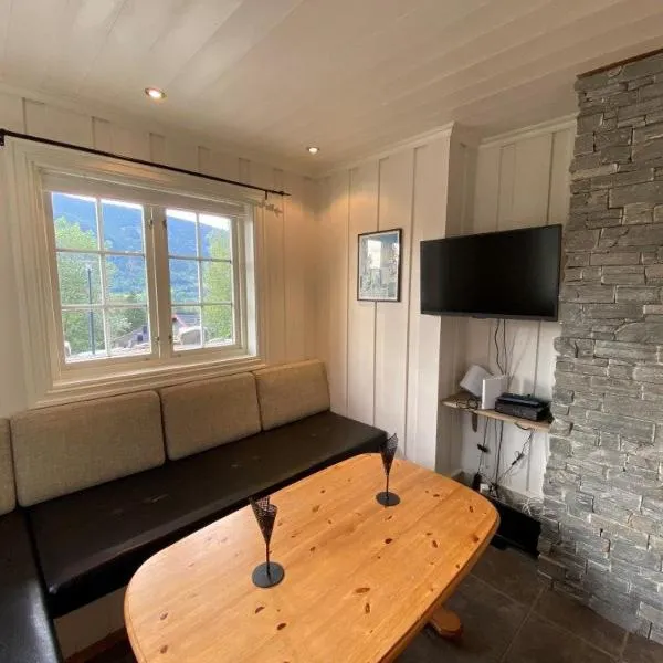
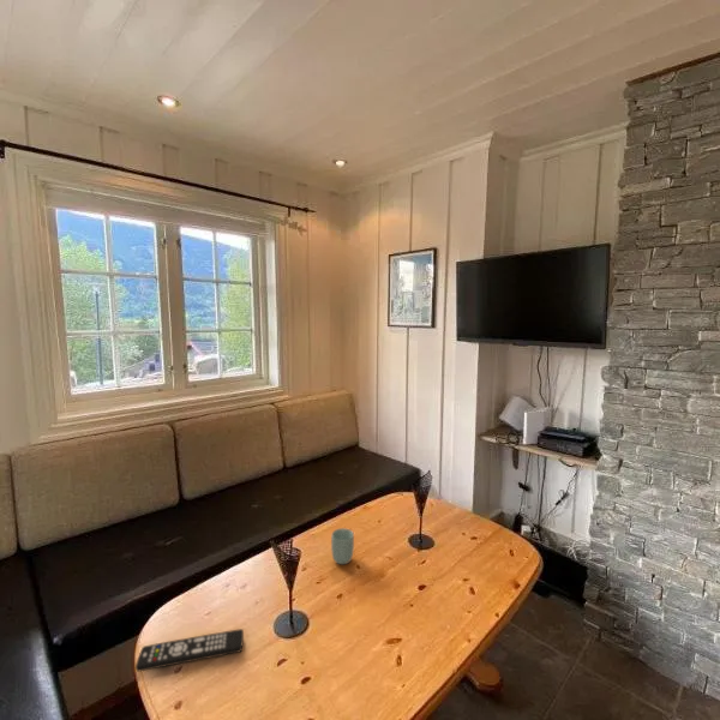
+ cup (342, 547)
+ remote control (192, 649)
